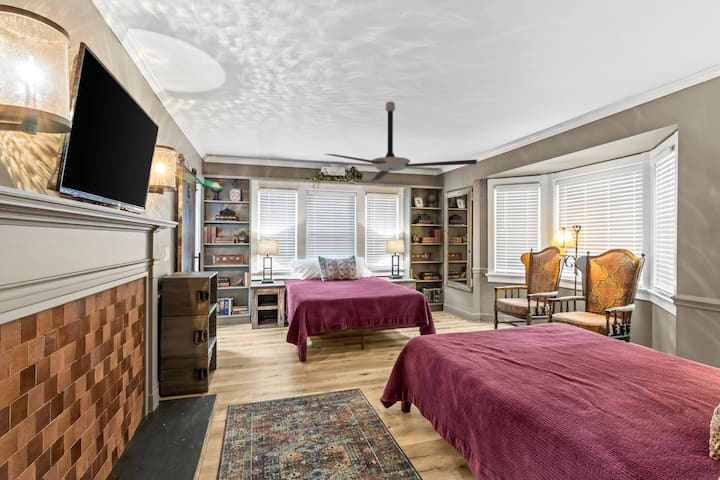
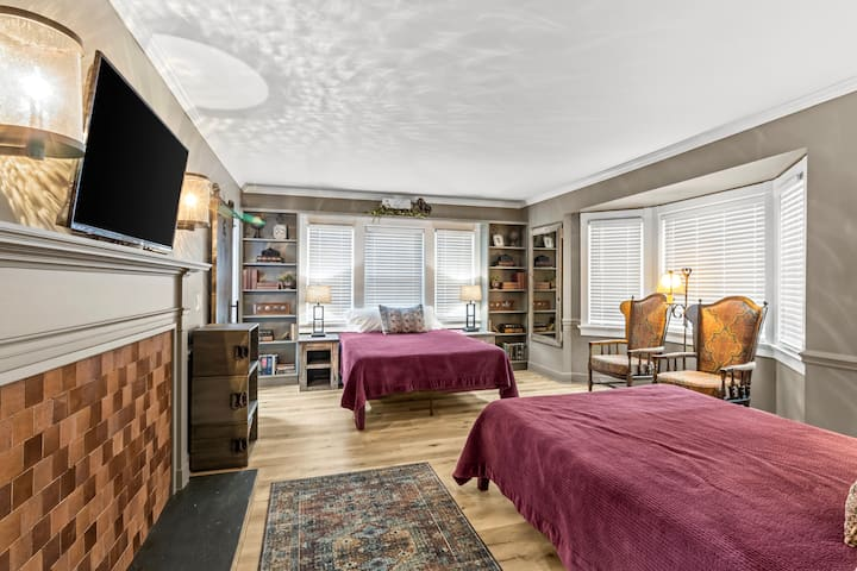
- ceiling fan (392, 137)
